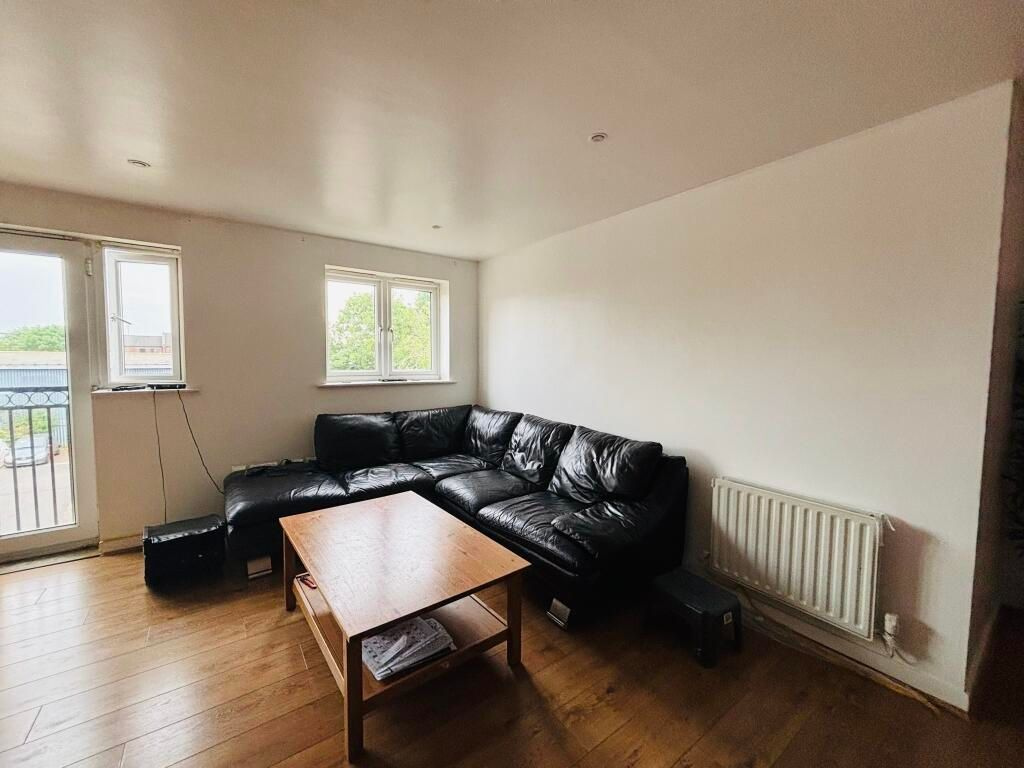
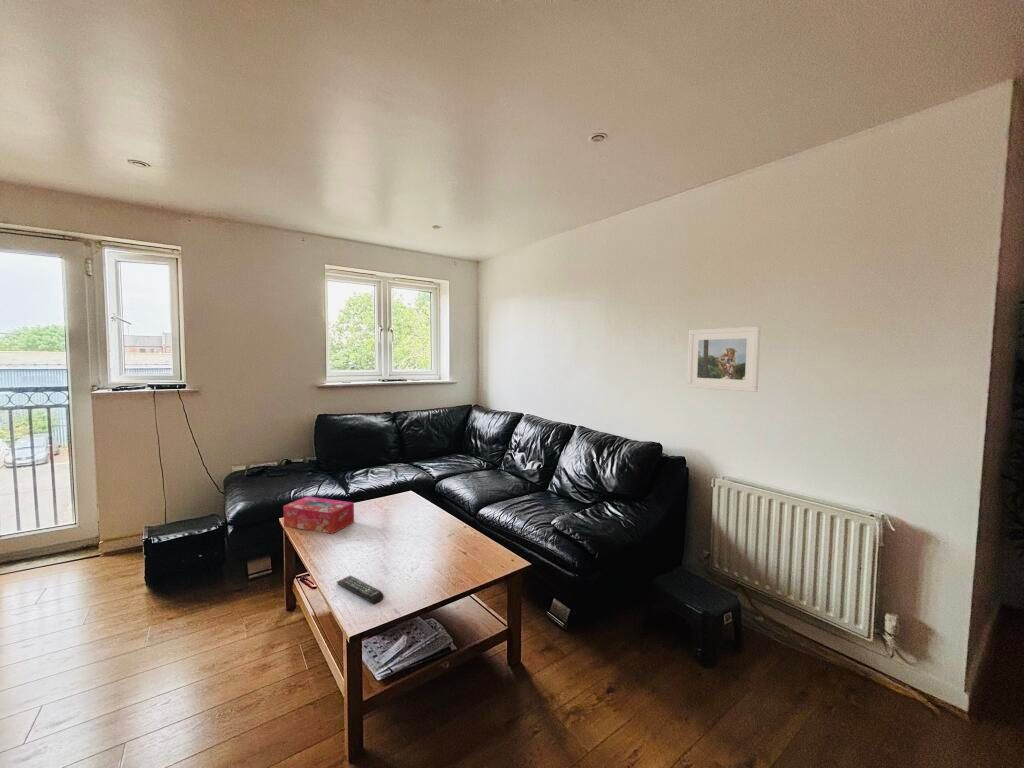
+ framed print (721, 359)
+ tissue box (319, 514)
+ remote control (359, 588)
